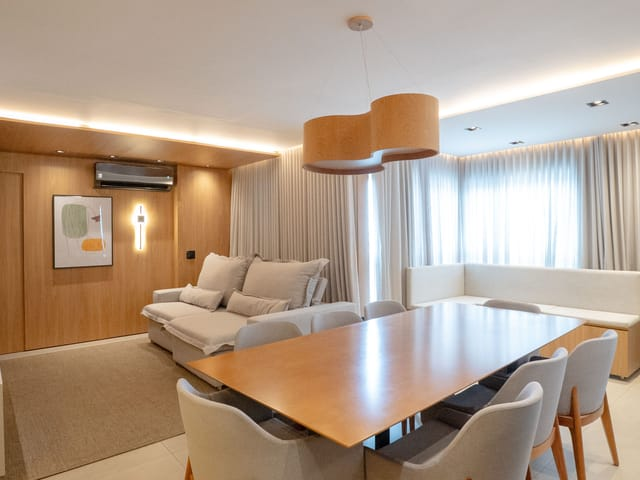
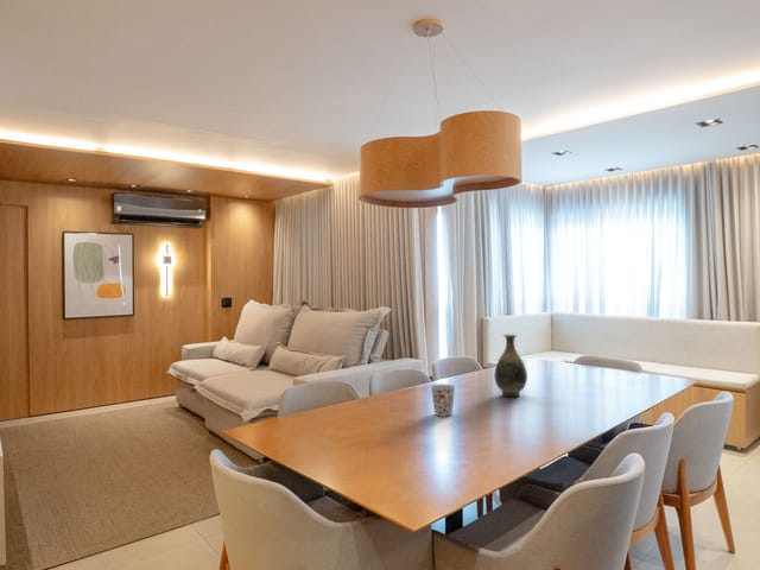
+ cup (443, 400)
+ vase (509, 365)
